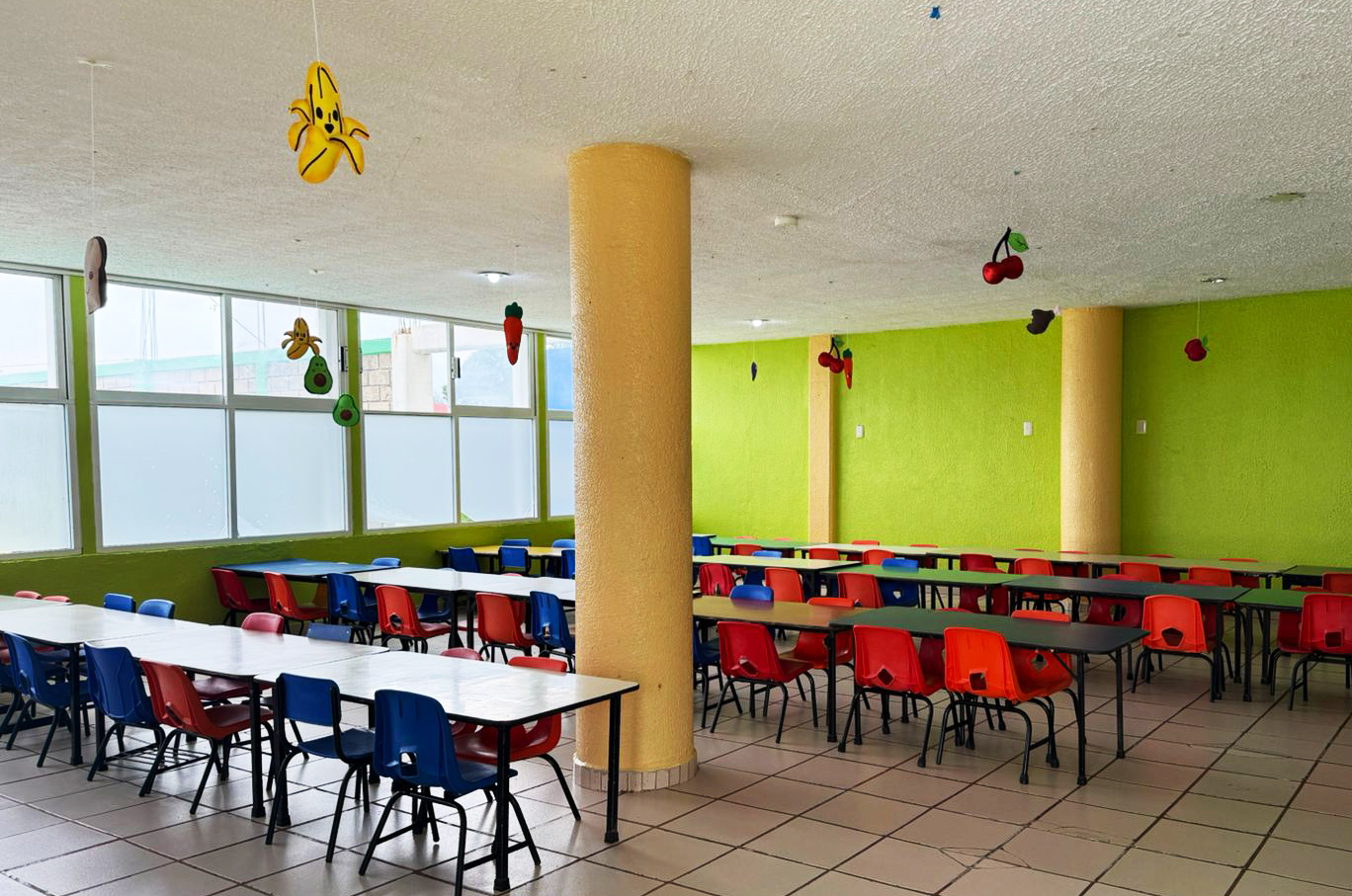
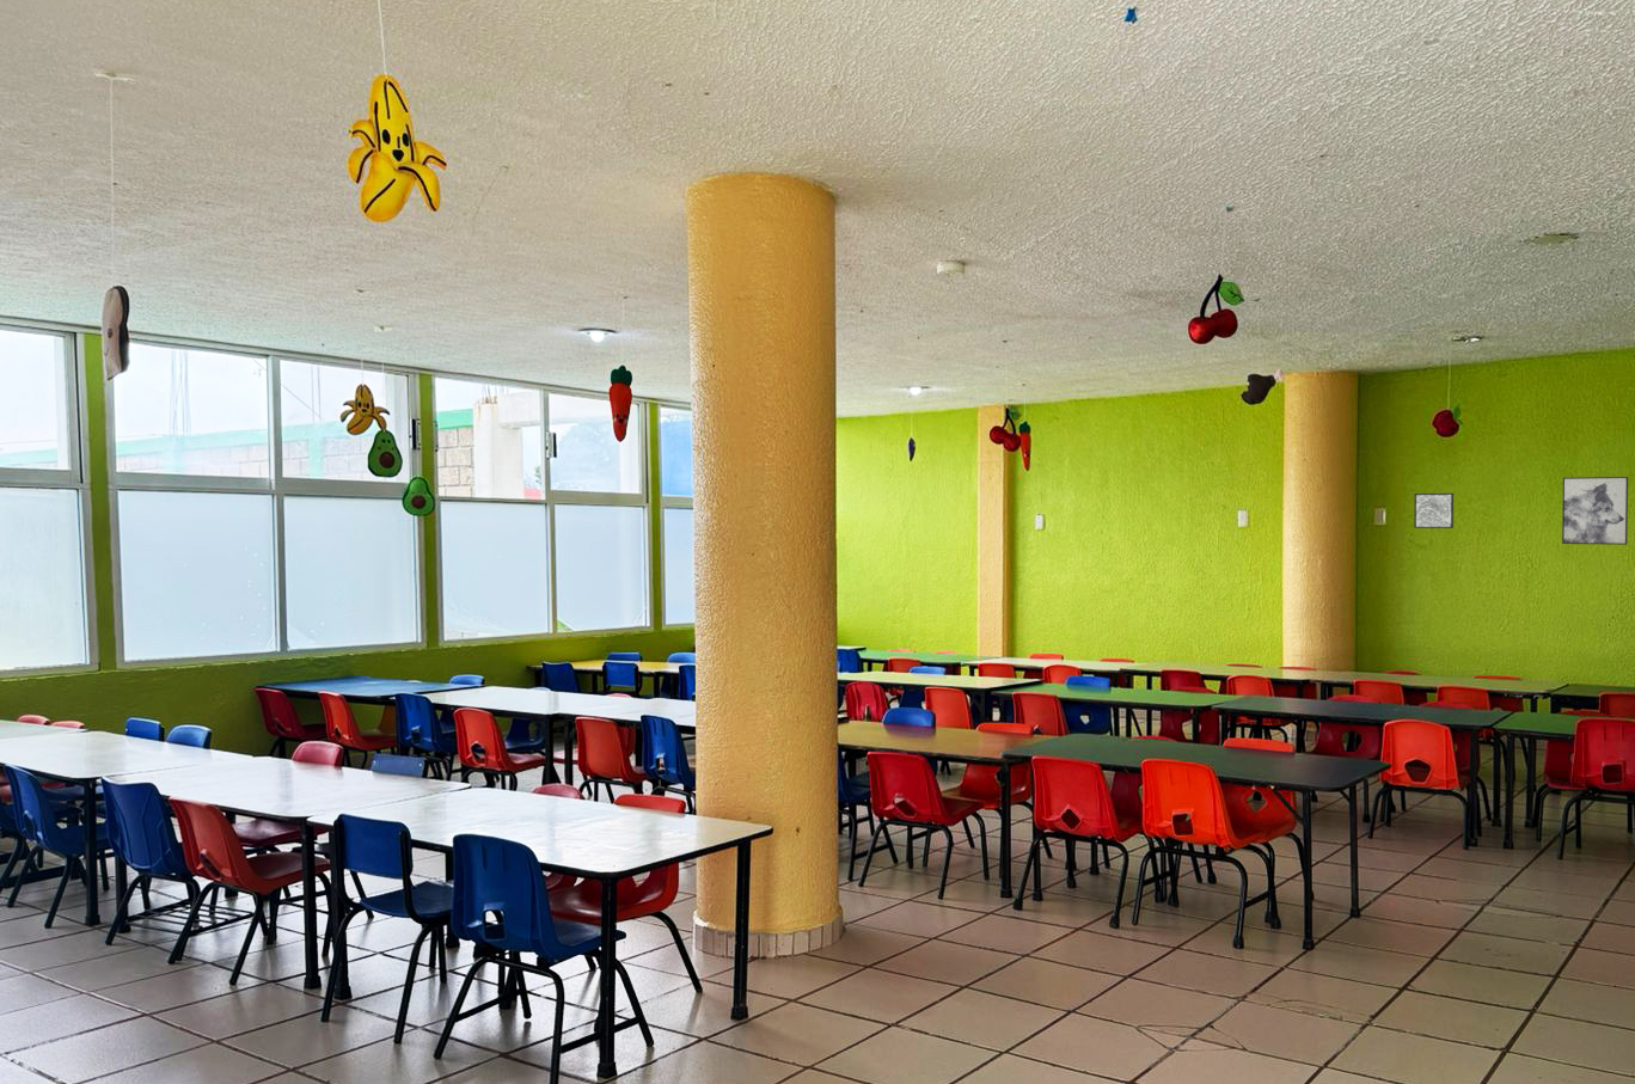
+ wall art (1594, 511)
+ wall art (1433, 511)
